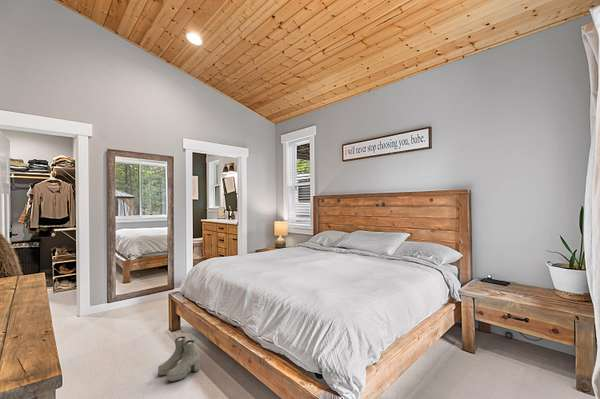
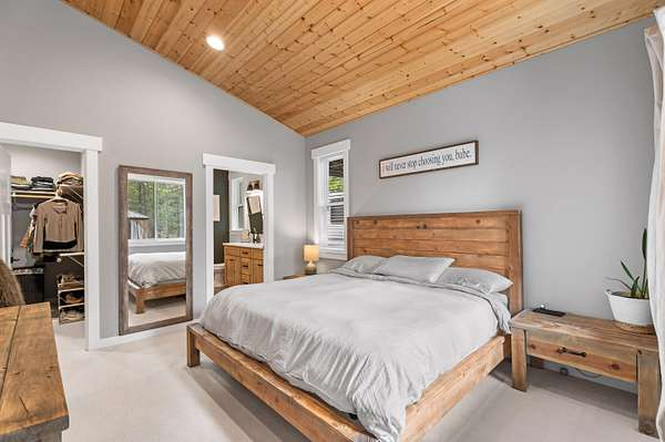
- boots (179, 356)
